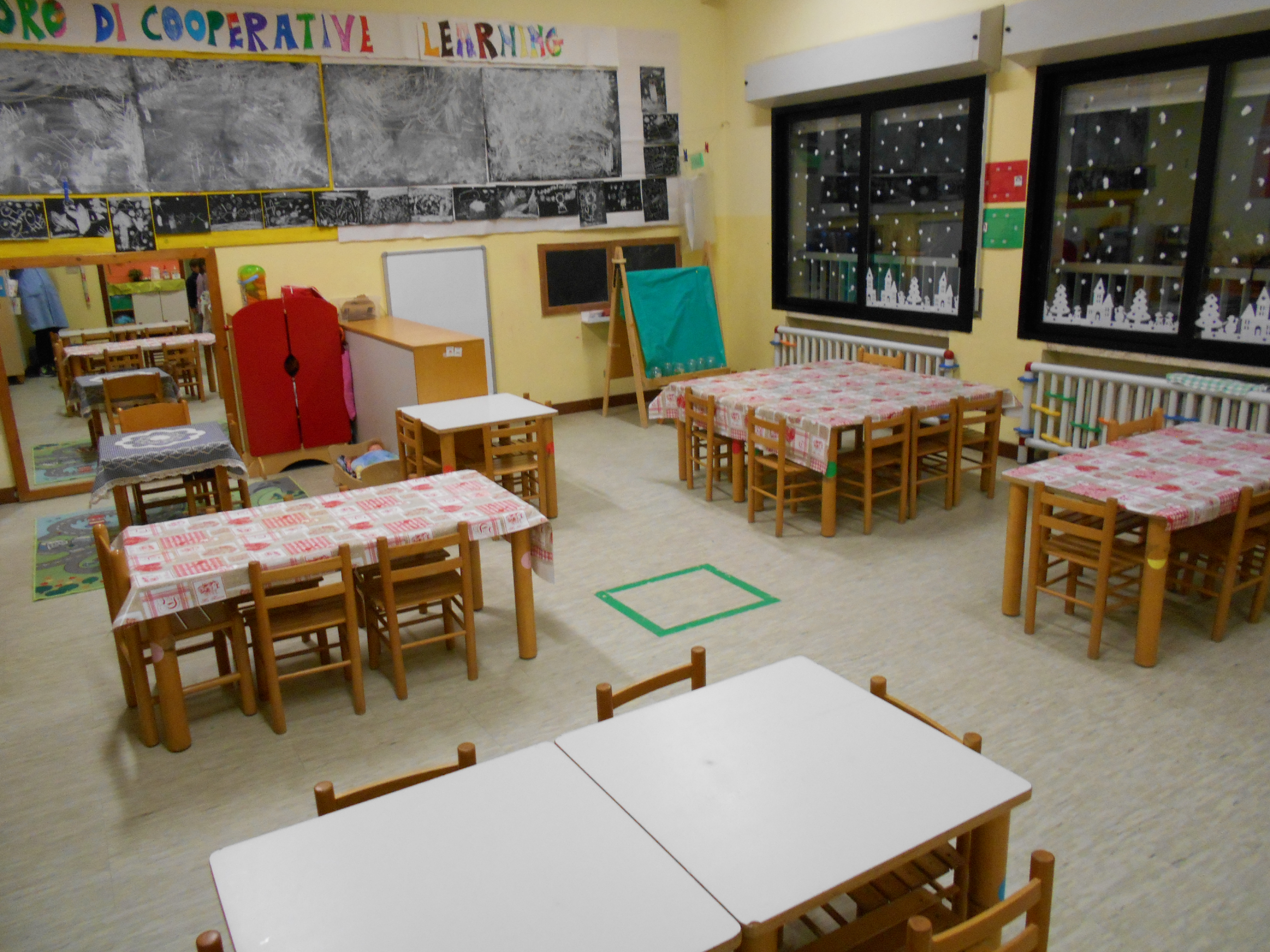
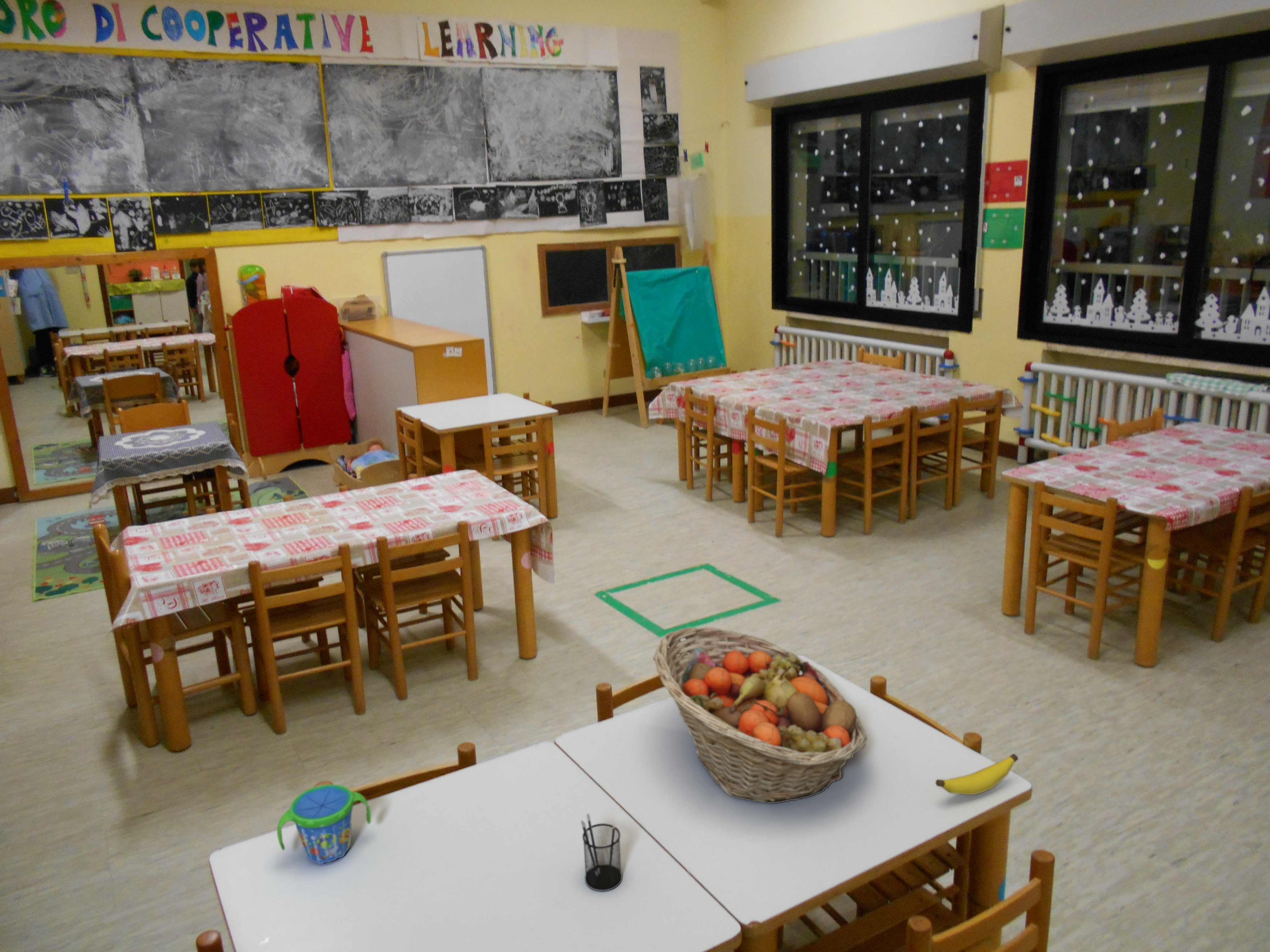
+ fruit basket (757, 705)
+ pencil holder (602, 847)
+ banana (977, 779)
+ snack cup (325, 826)
